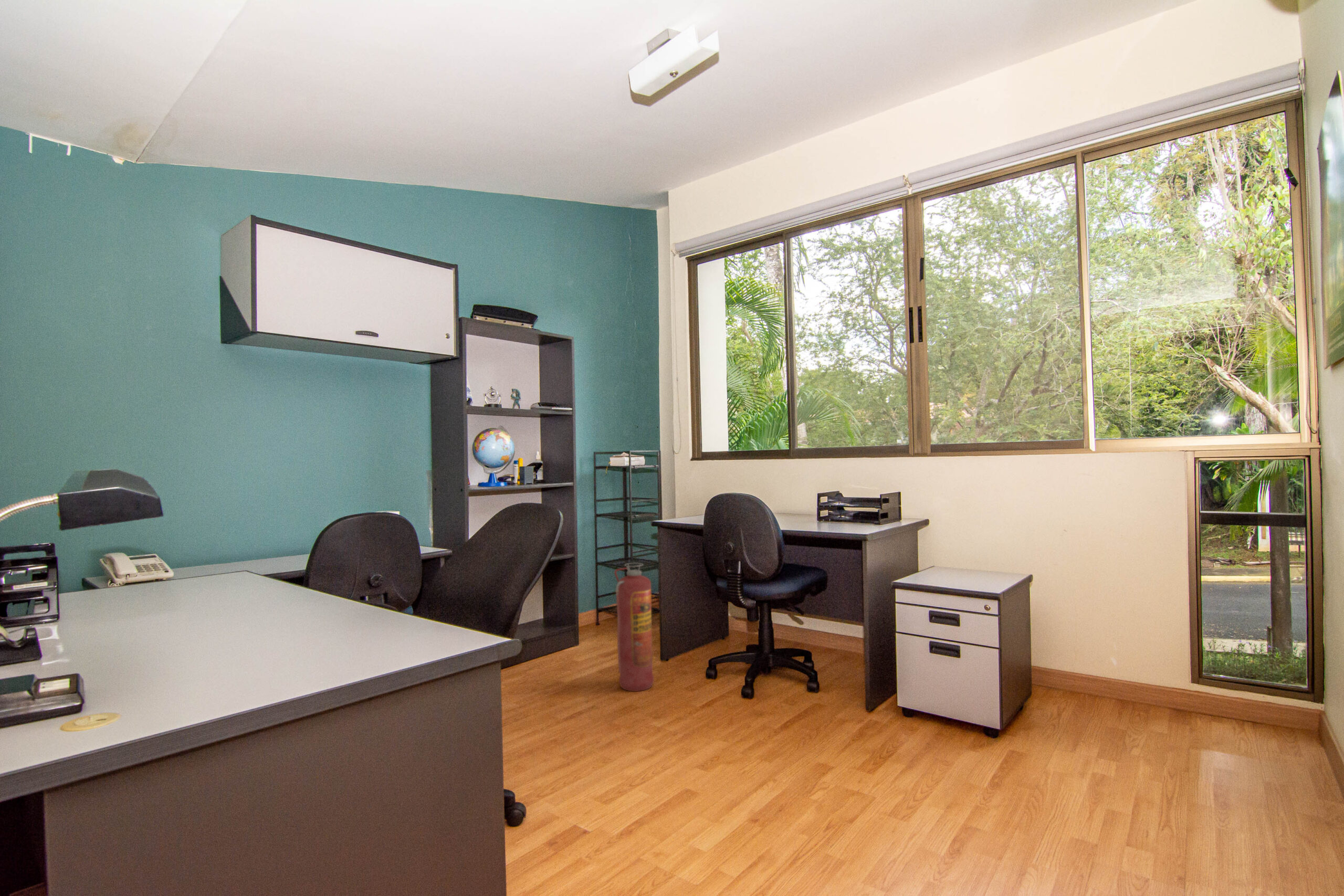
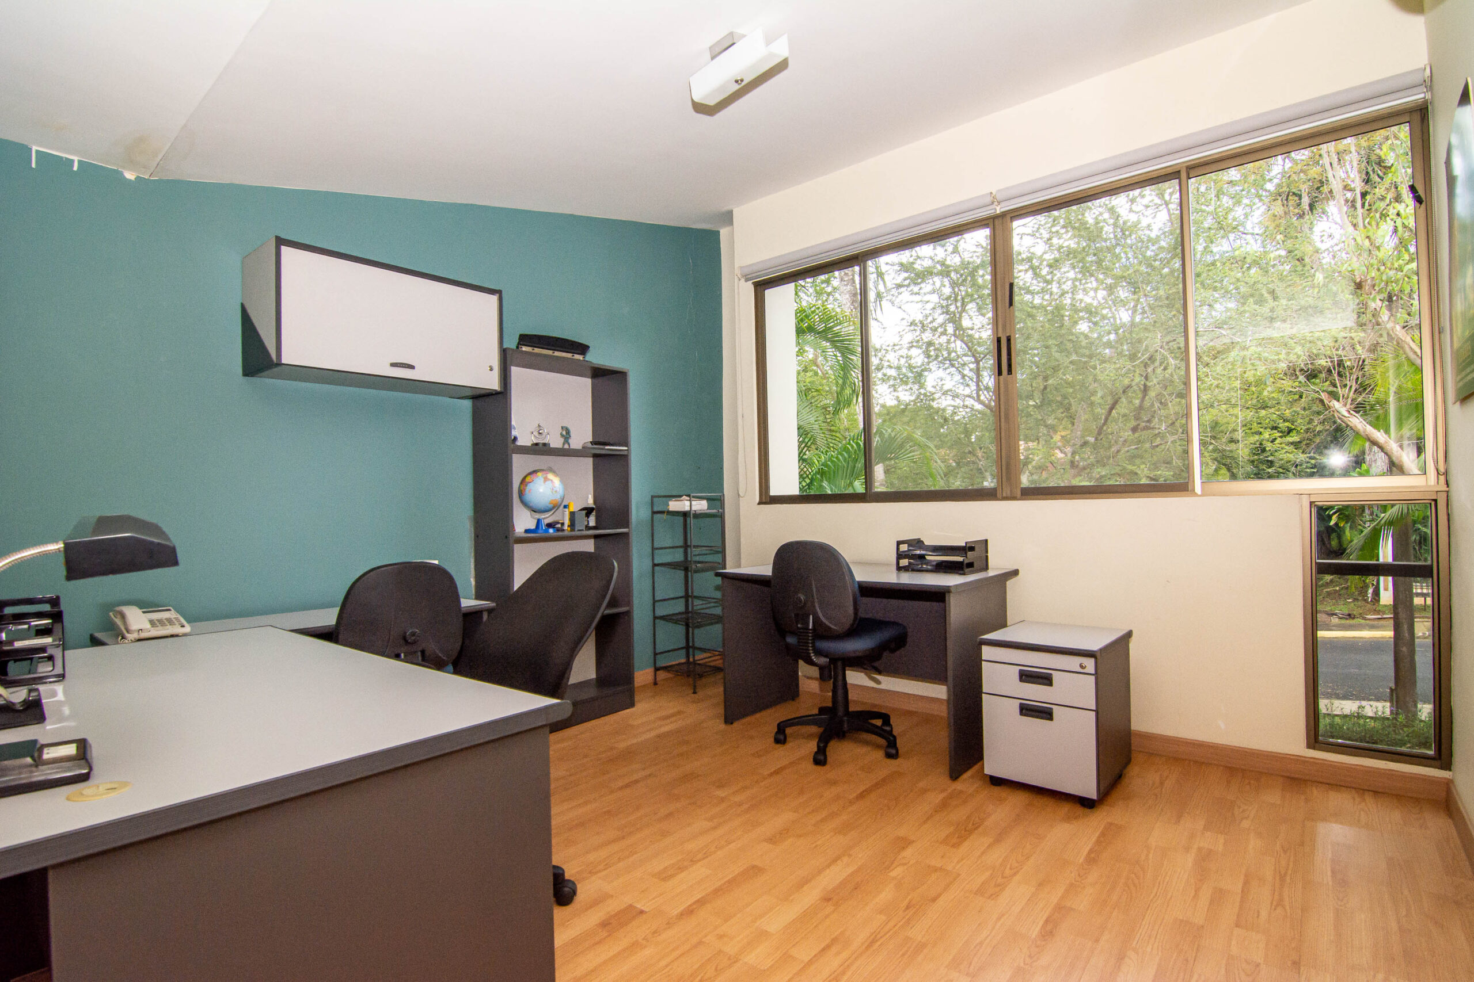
- fire extinguisher (631, 625)
